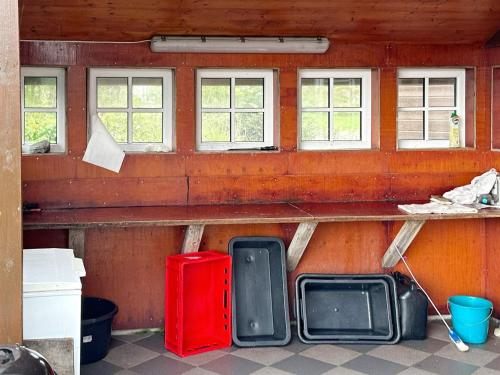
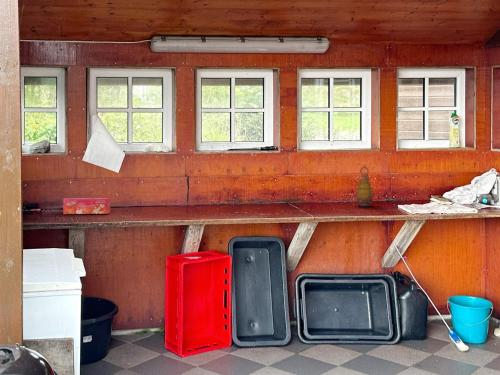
+ lantern (364, 185)
+ tissue box (87, 205)
